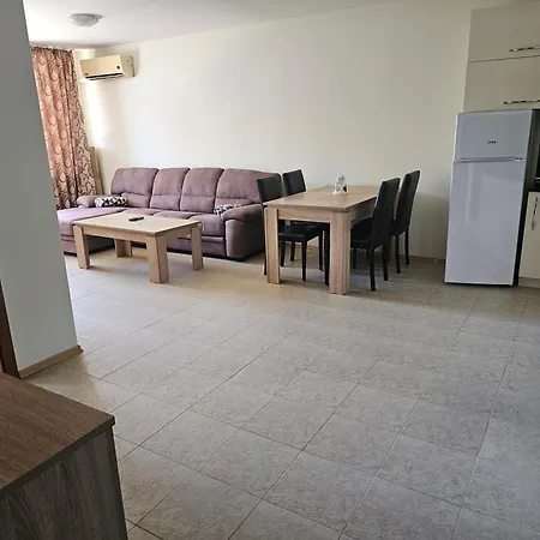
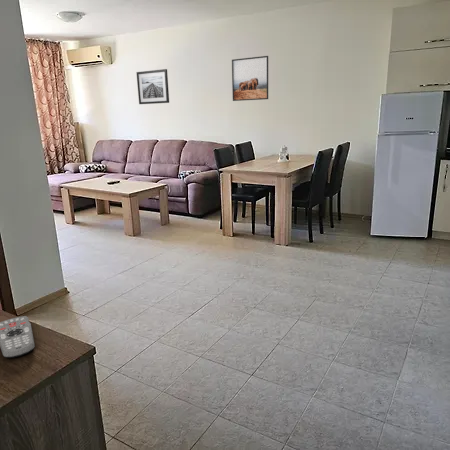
+ remote control (15, 336)
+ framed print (249, 79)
+ wall art (152, 87)
